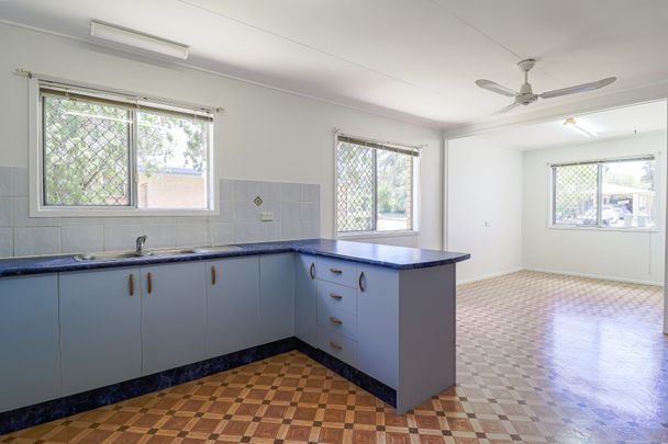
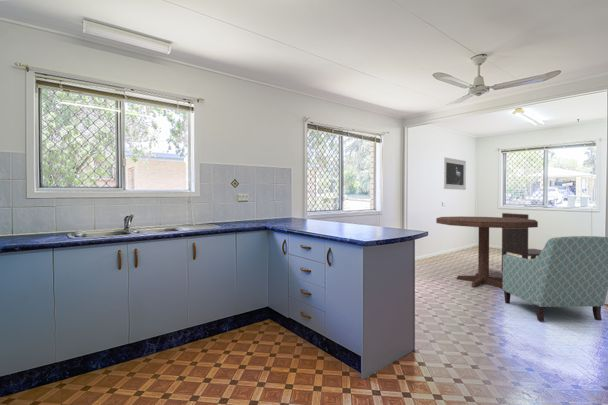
+ chair (527, 244)
+ chair (554, 273)
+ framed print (454, 174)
+ dining table (483, 250)
